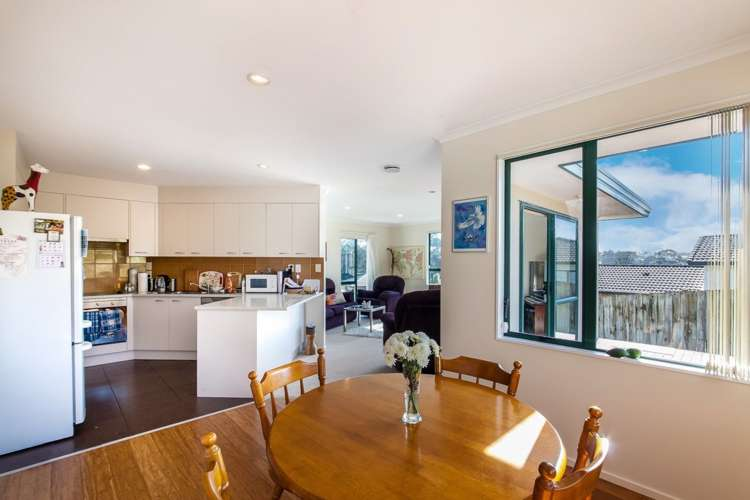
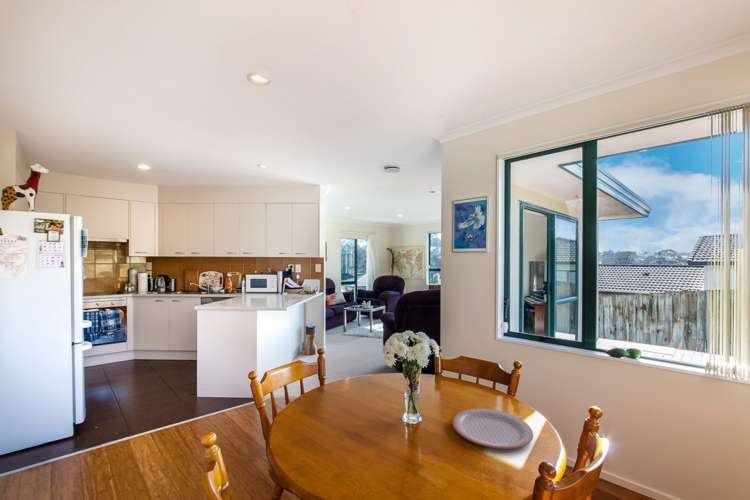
+ plate (491, 428)
